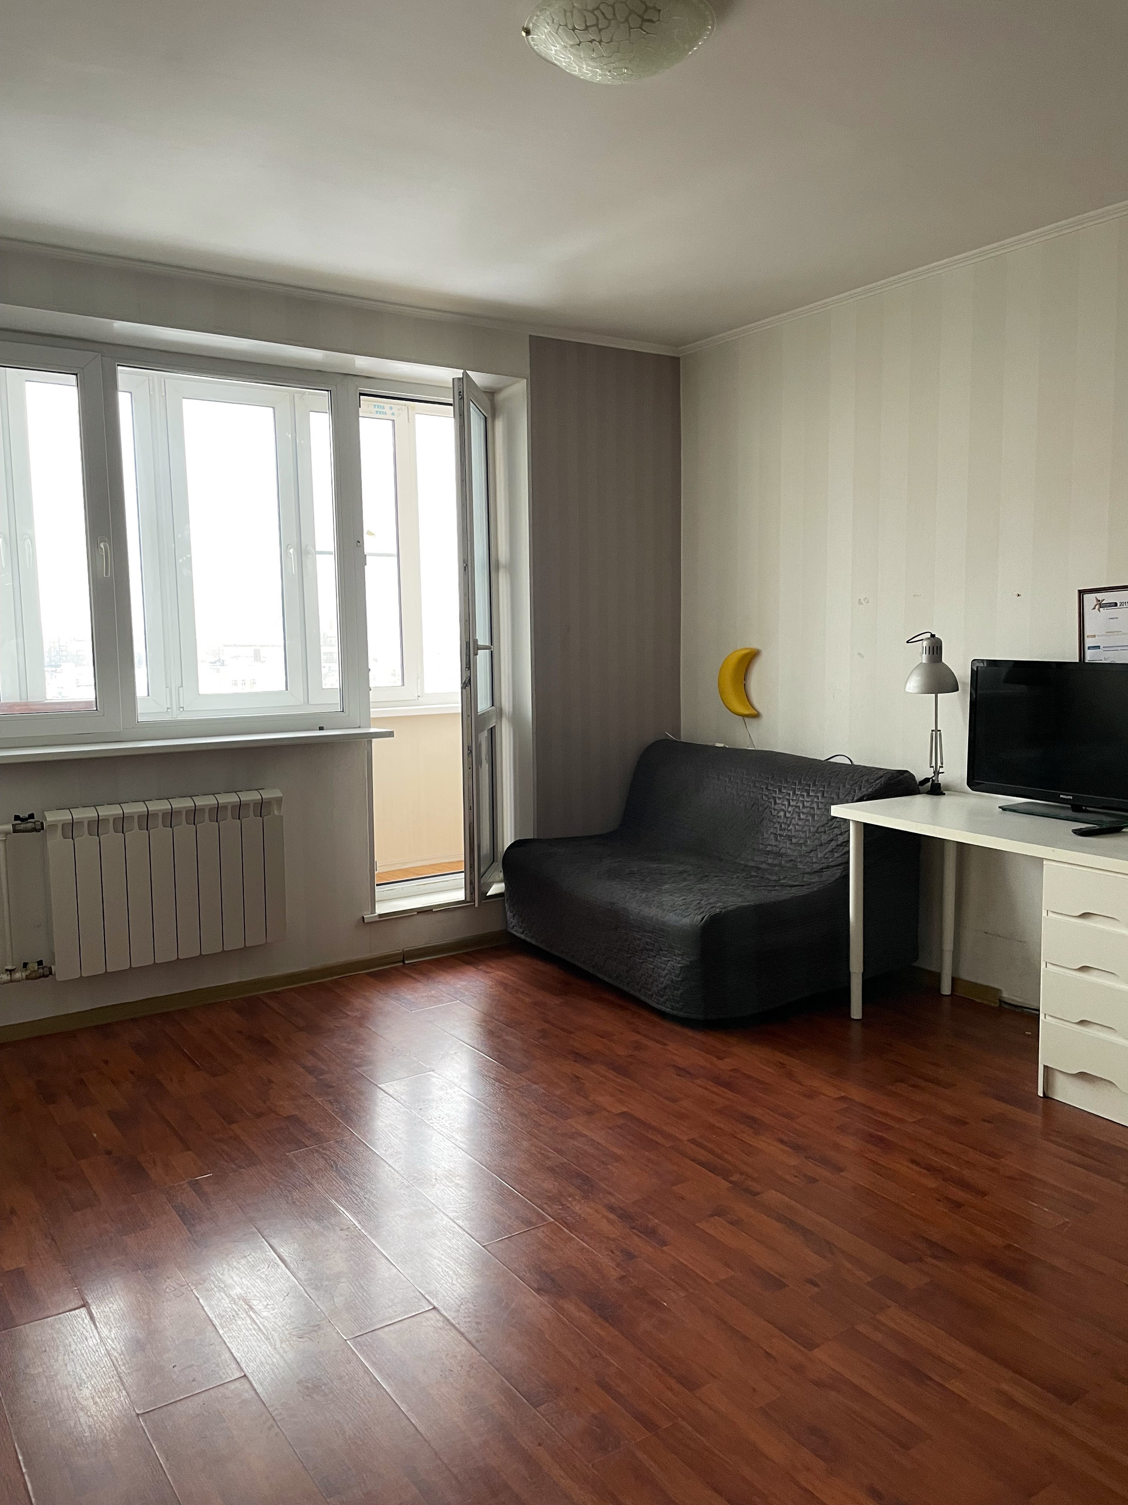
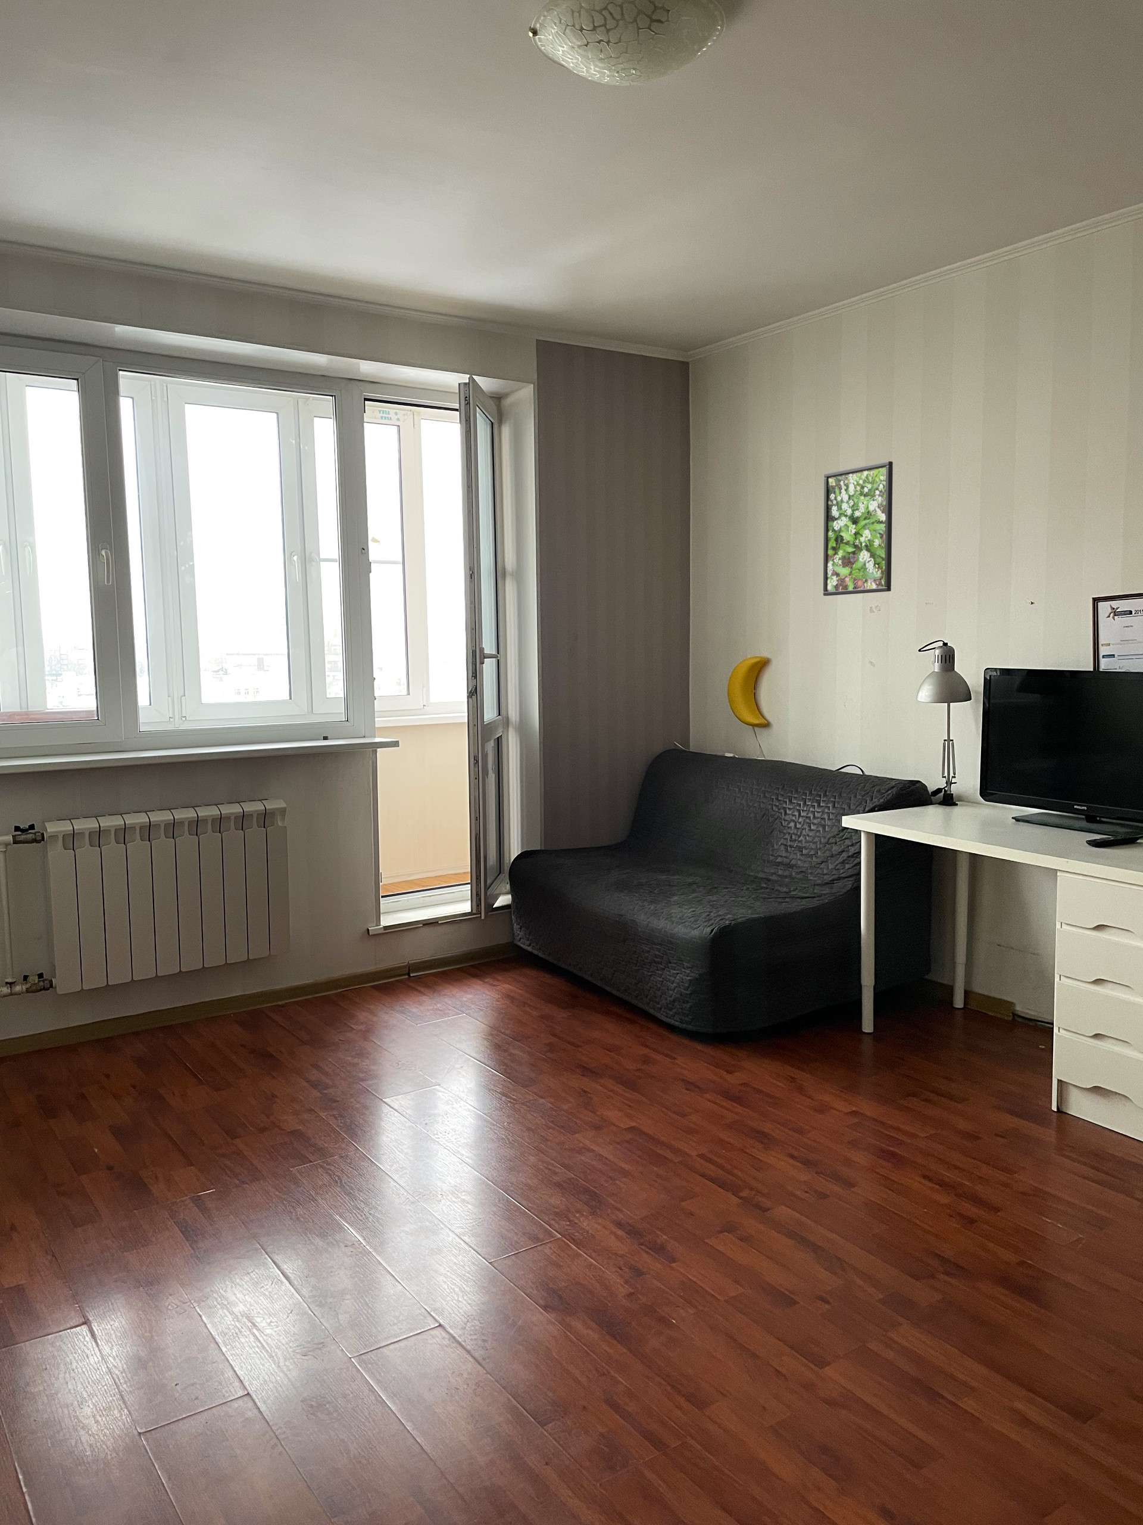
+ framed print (857, 531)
